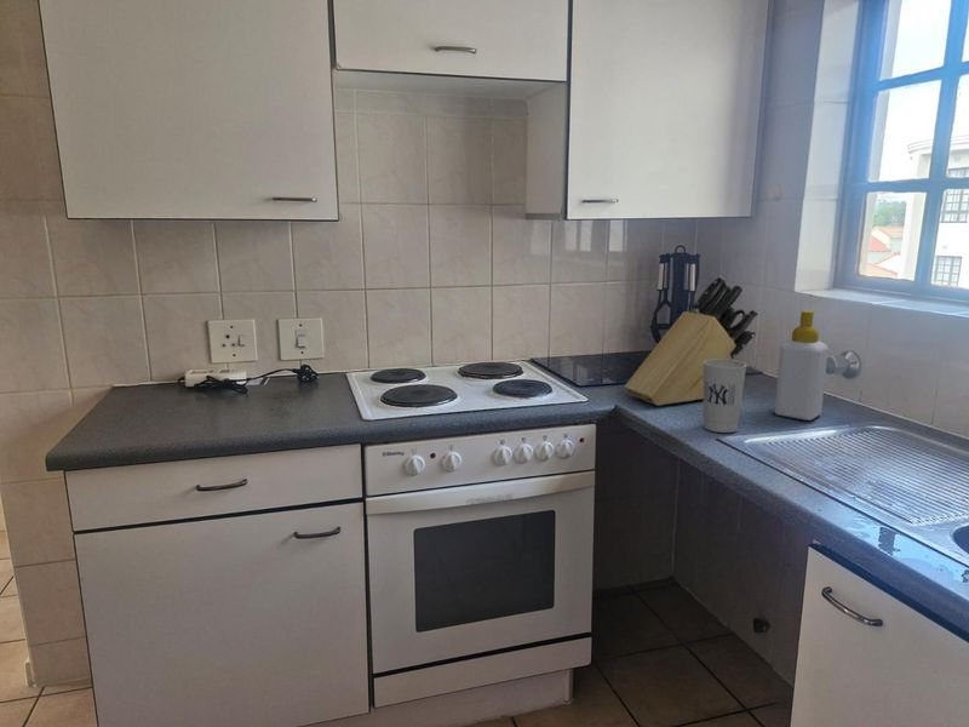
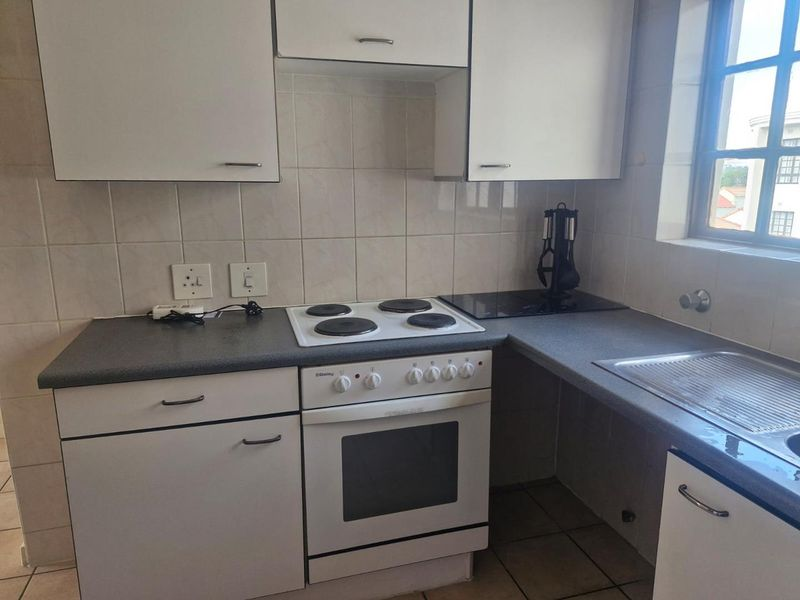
- soap bottle (802, 364)
- knife block (693, 338)
- cup (722, 395)
